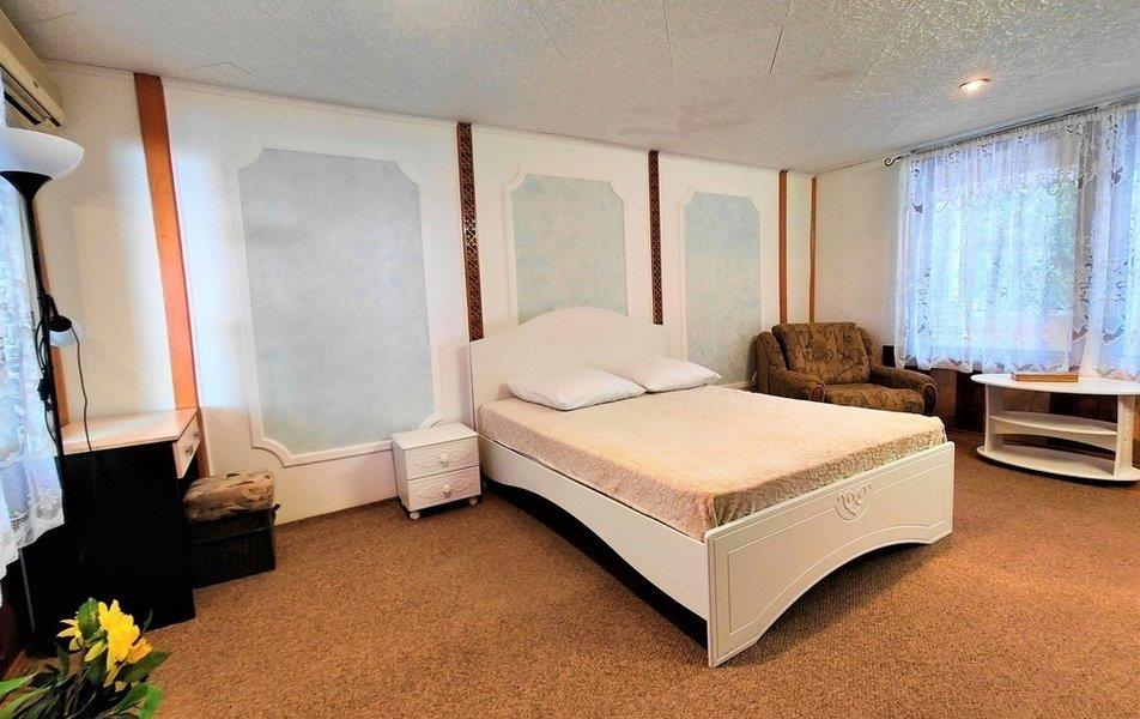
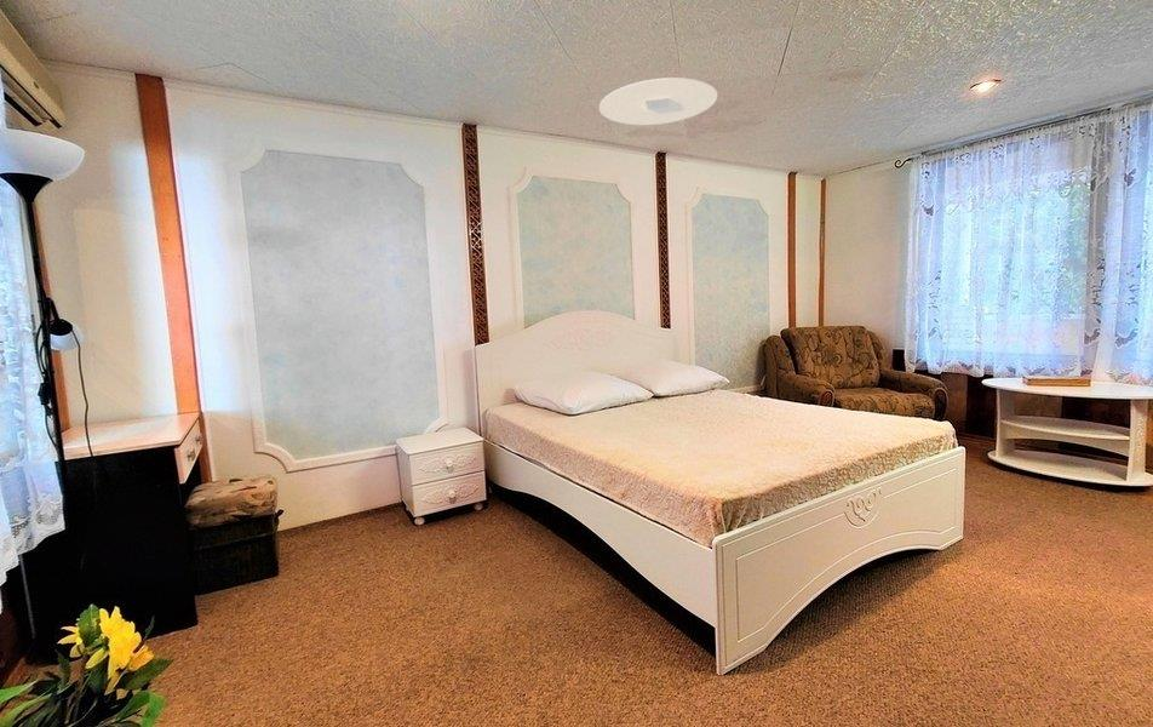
+ ceiling light (656, 97)
